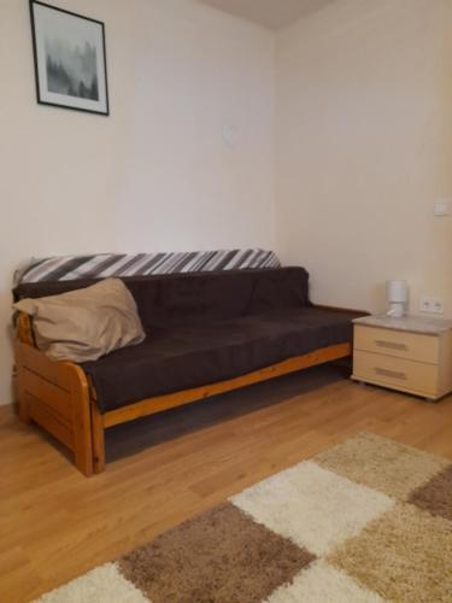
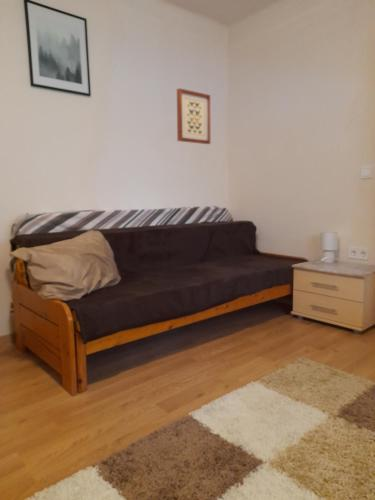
+ wall art (194, 117)
